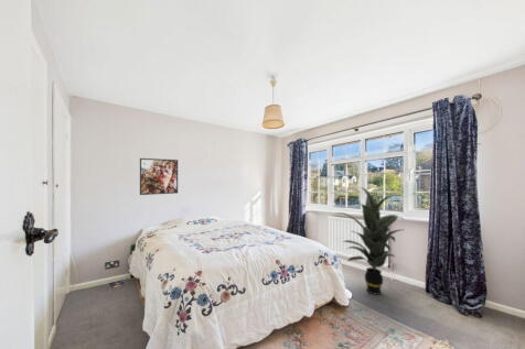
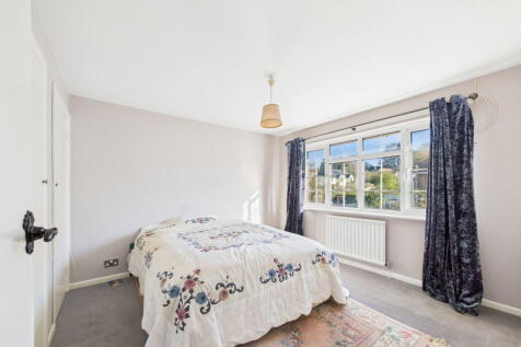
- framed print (159, 176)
- indoor plant (371, 238)
